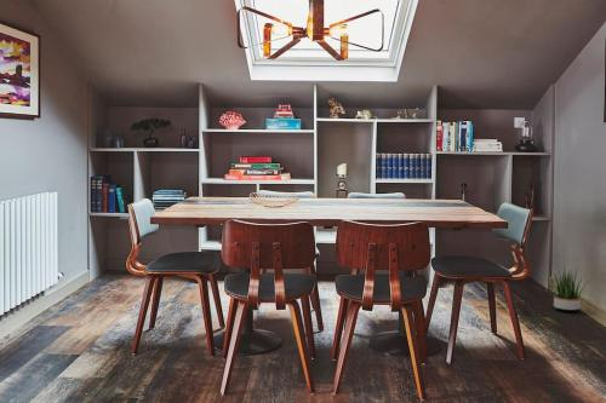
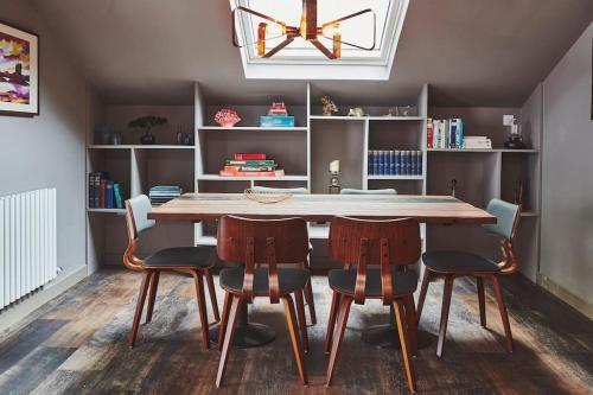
- potted plant (567, 288)
